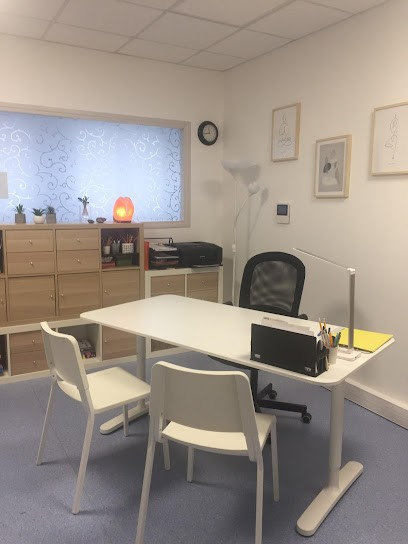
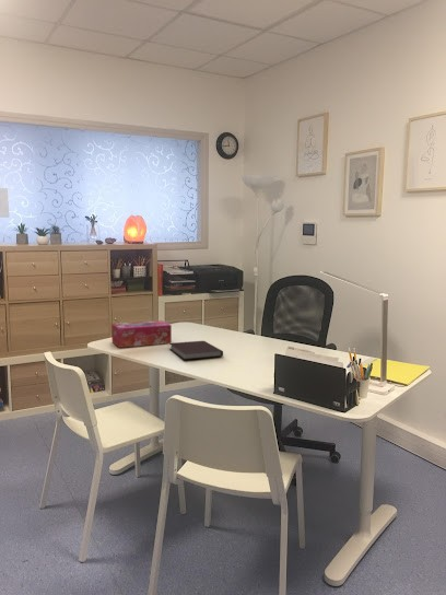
+ notebook (195, 349)
+ tissue box (141, 332)
